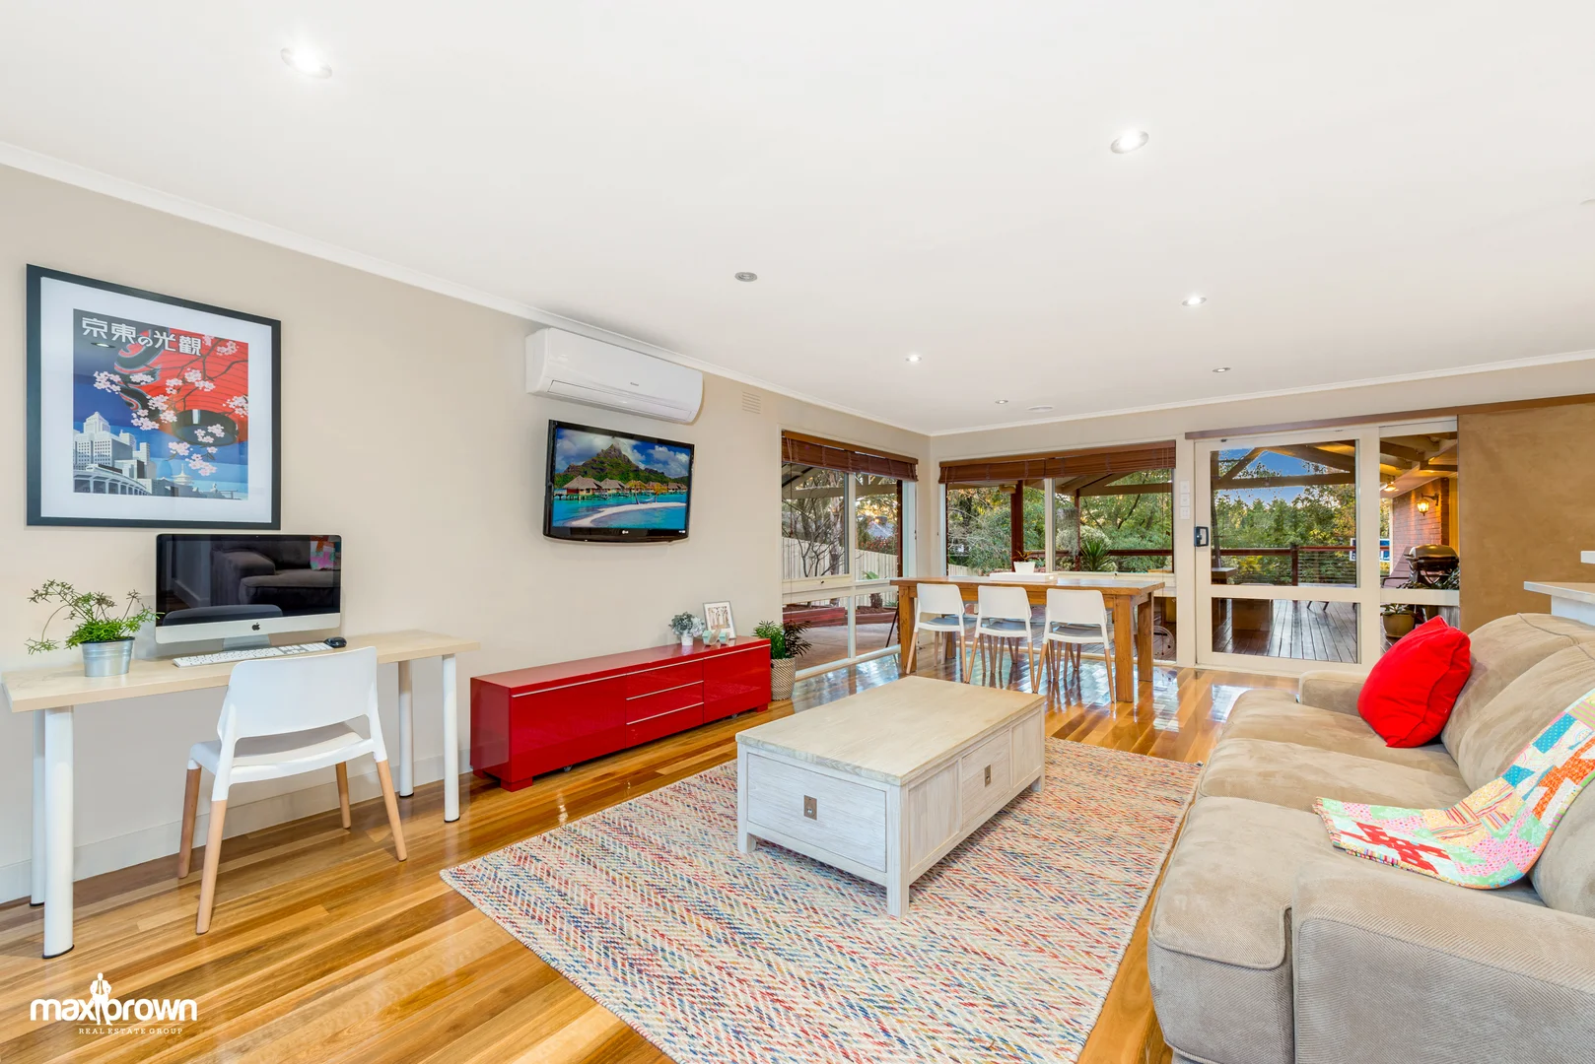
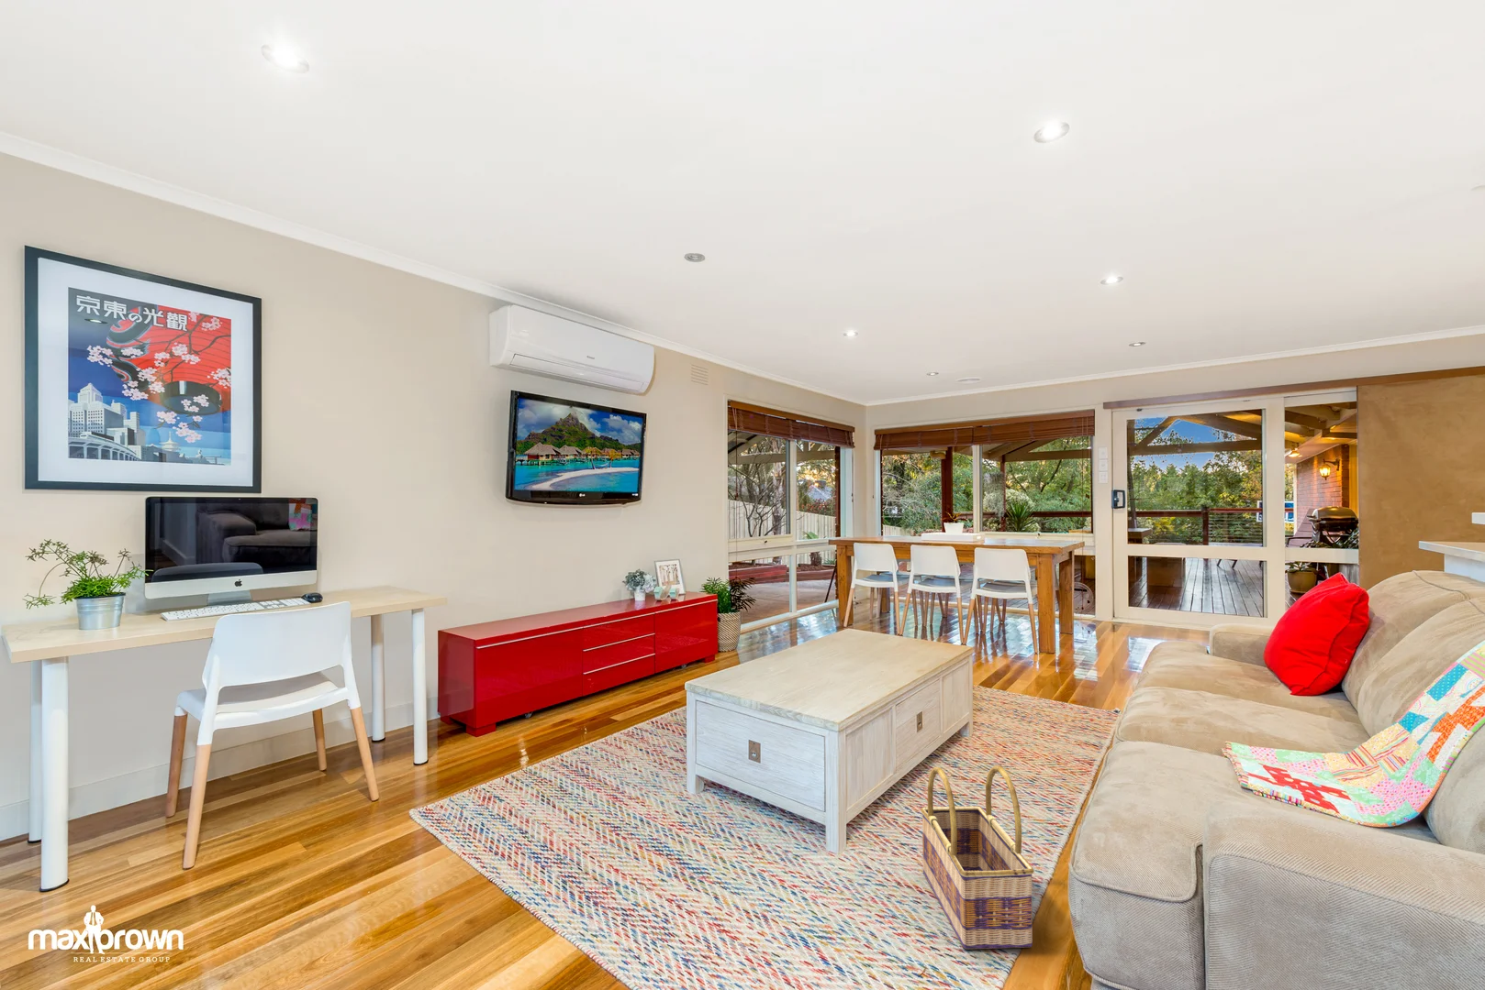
+ basket (972, 838)
